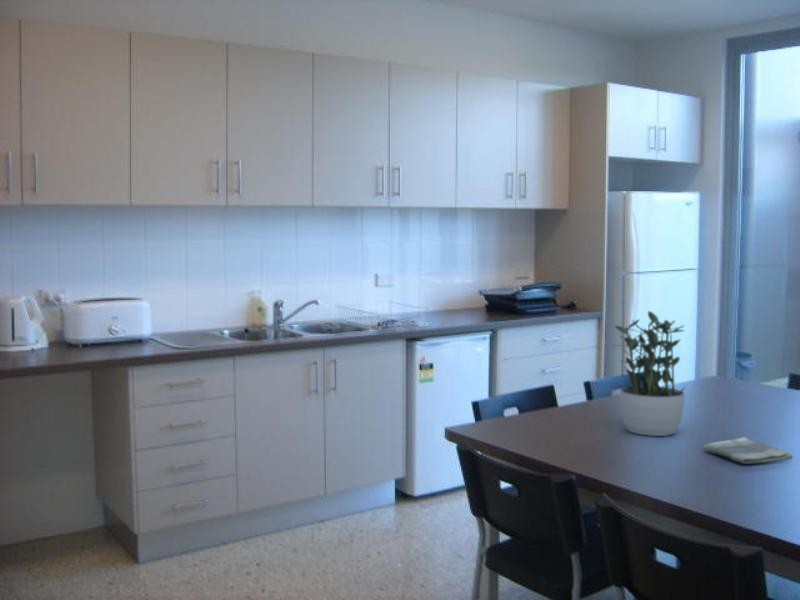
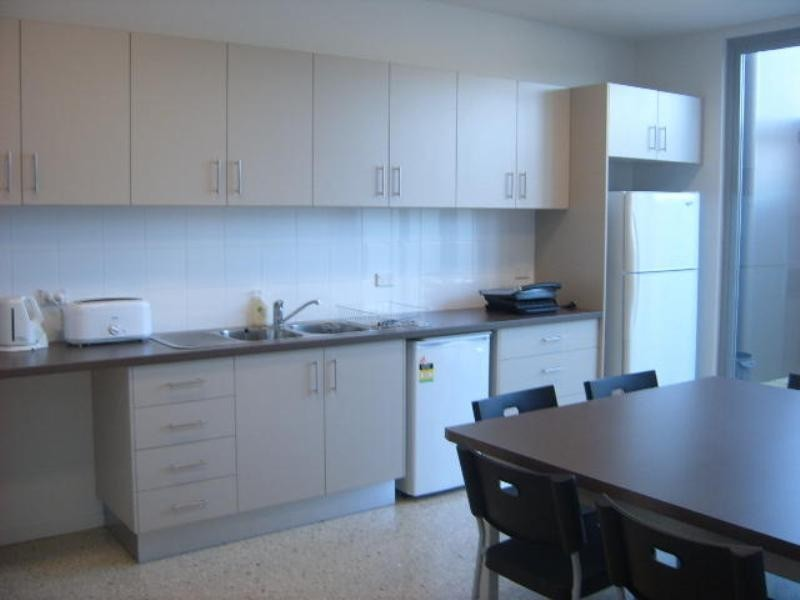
- dish towel (747, 450)
- potted plant (648, 370)
